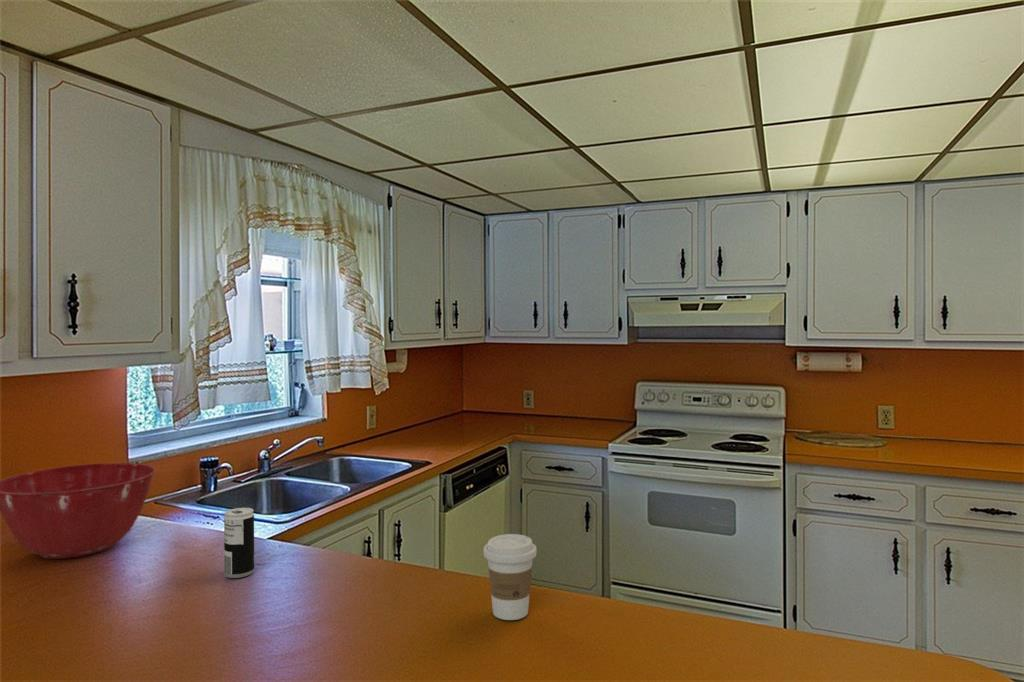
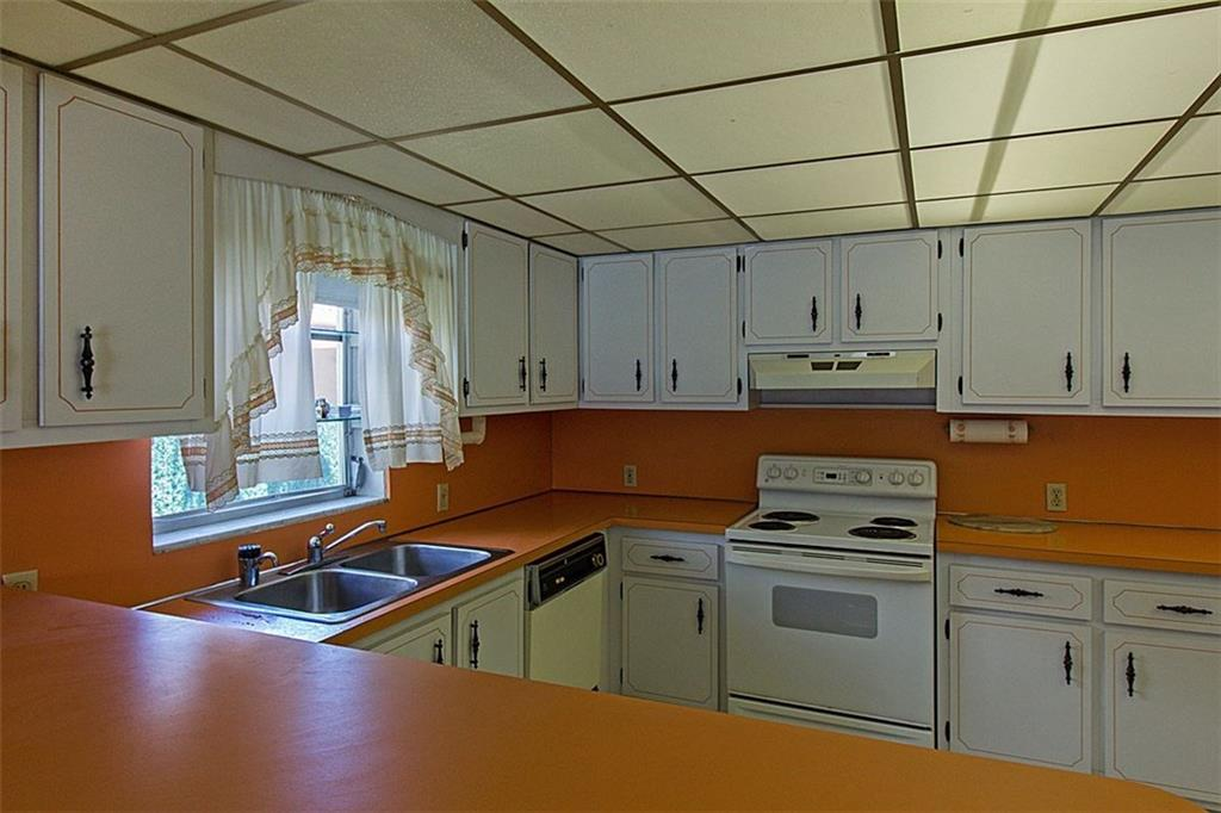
- coffee cup (510, 576)
- mixing bowl (78, 511)
- beverage can (239, 542)
